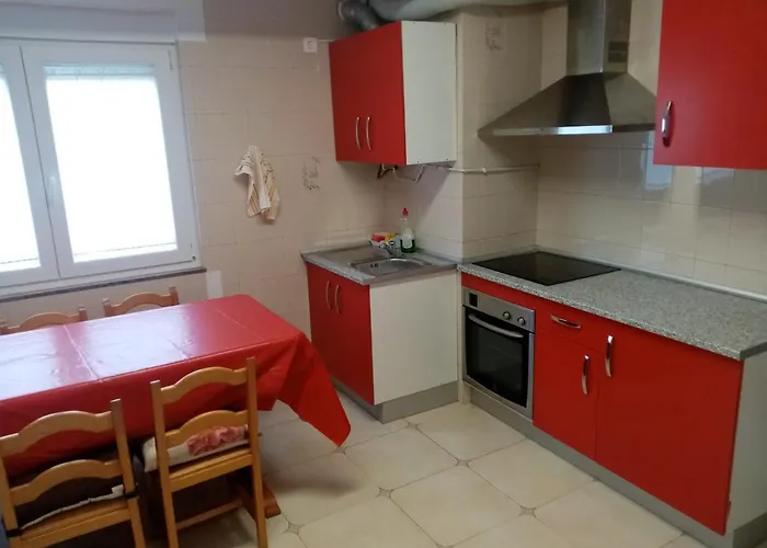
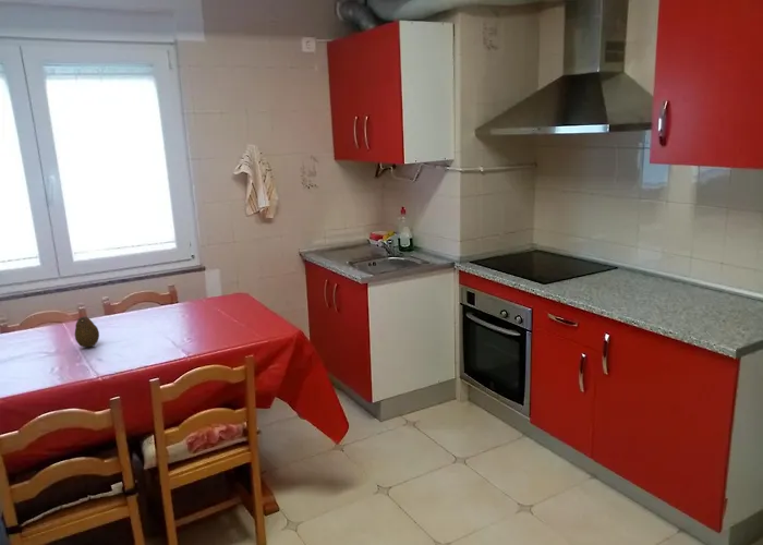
+ fruit (86, 331)
